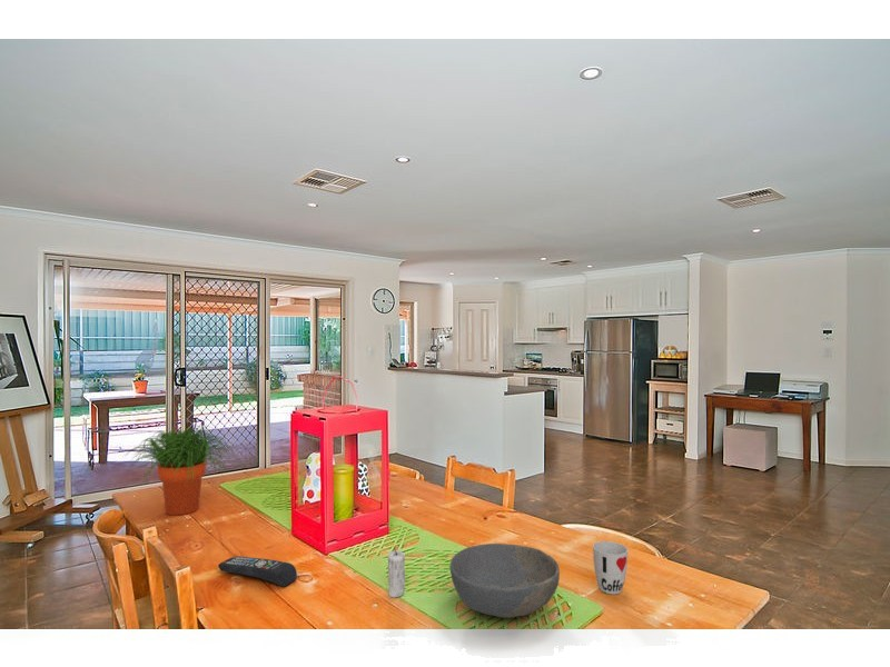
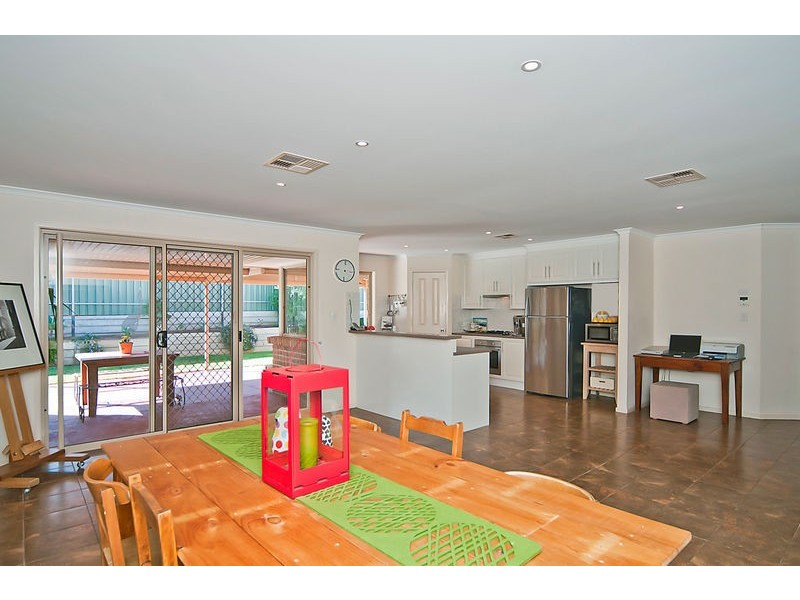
- potted plant (184, 468)
- remote control (257, 568)
- candle (396, 569)
- bowl (503, 584)
- cup (610, 568)
